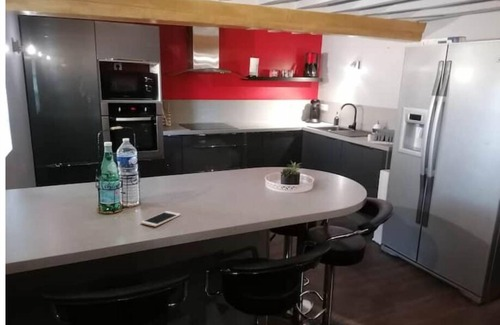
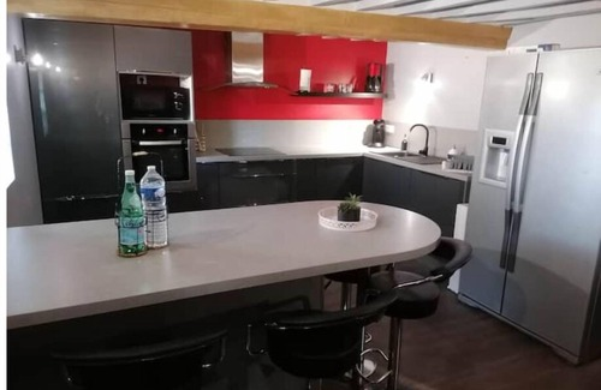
- cell phone (161, 218)
